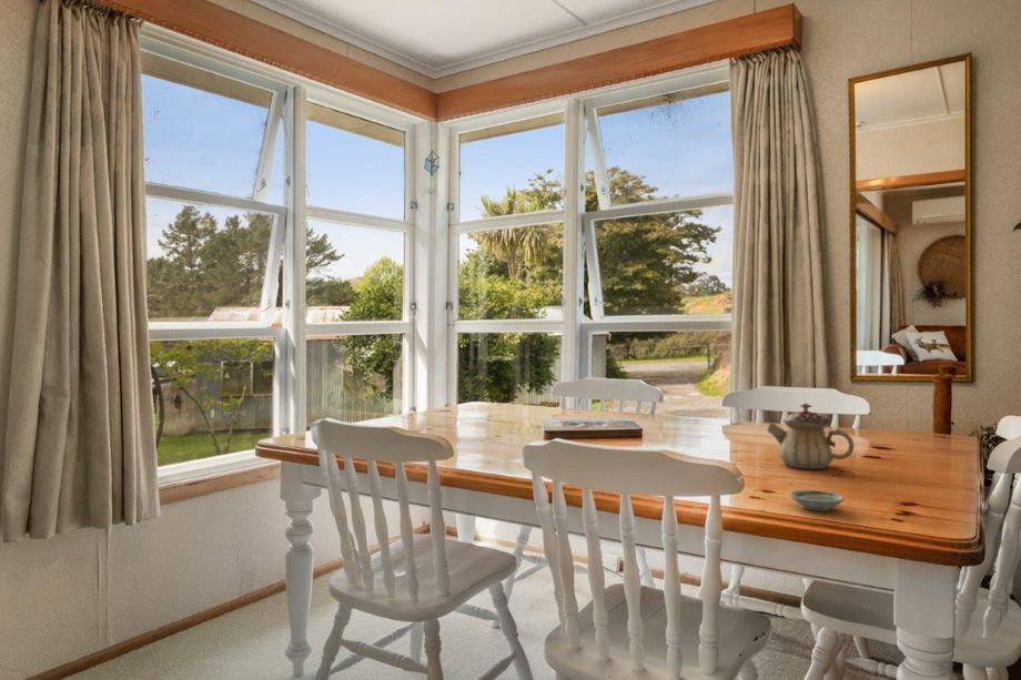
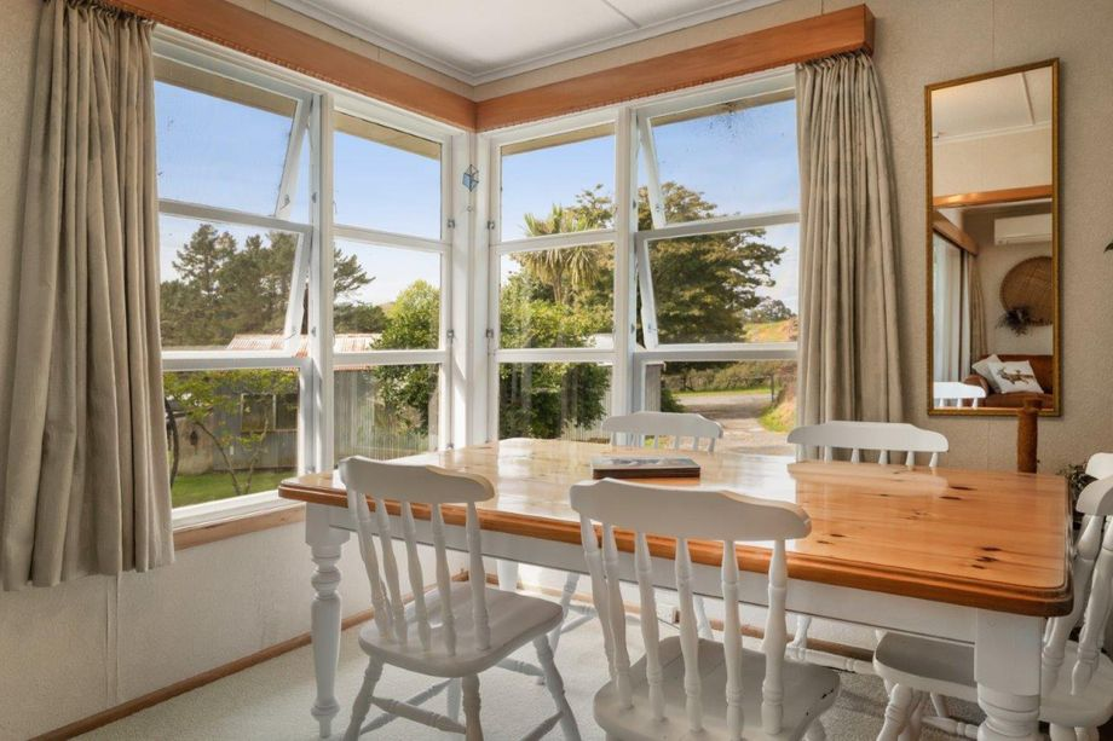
- saucer (816, 500)
- teapot (809, 434)
